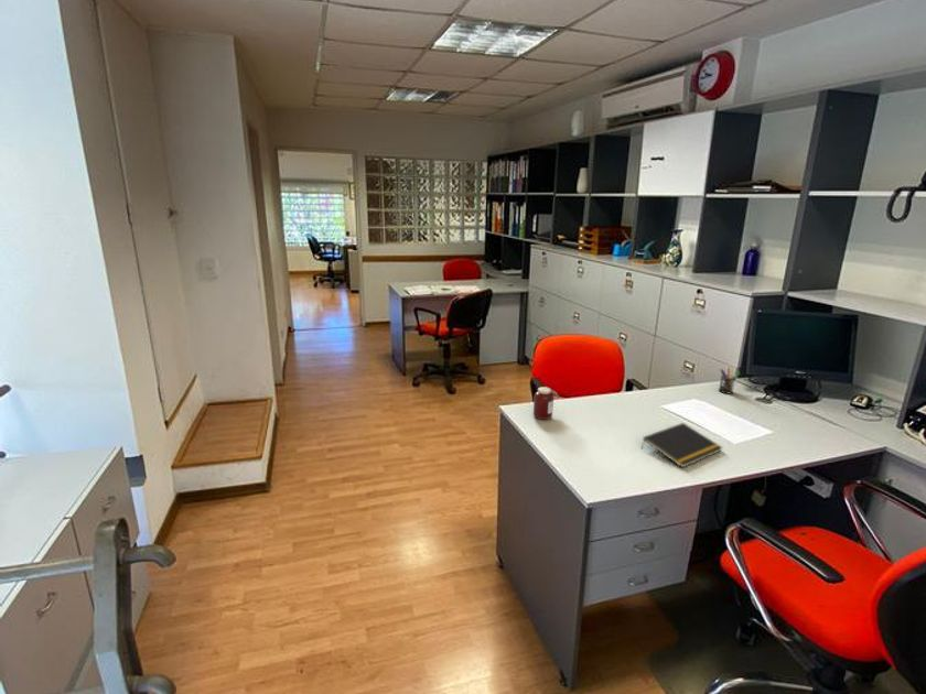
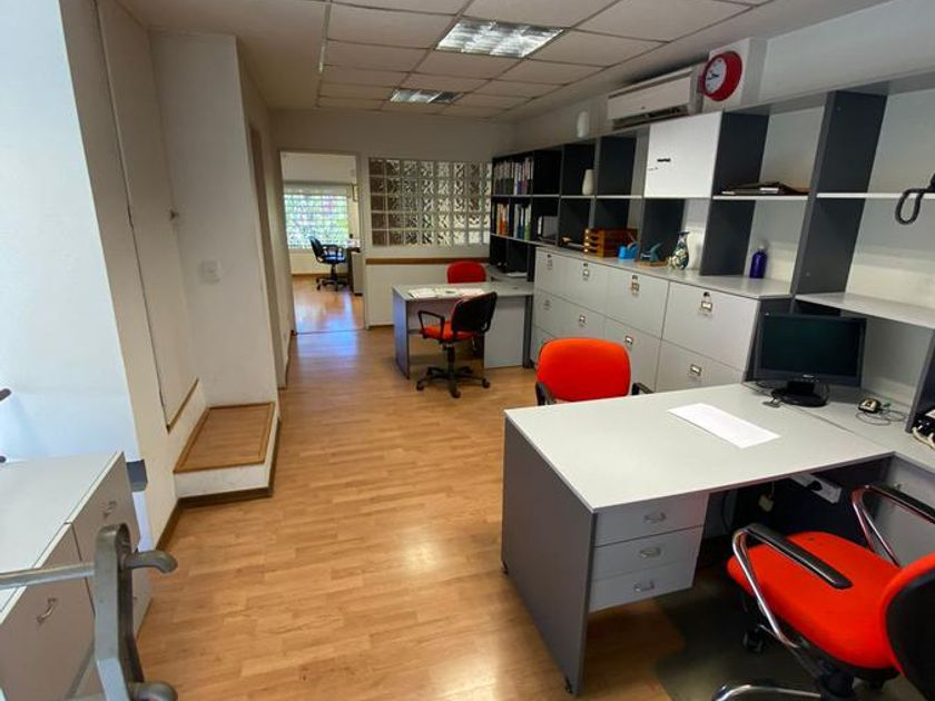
- notepad (682, 443)
- jar (547, 402)
- pen holder (729, 379)
